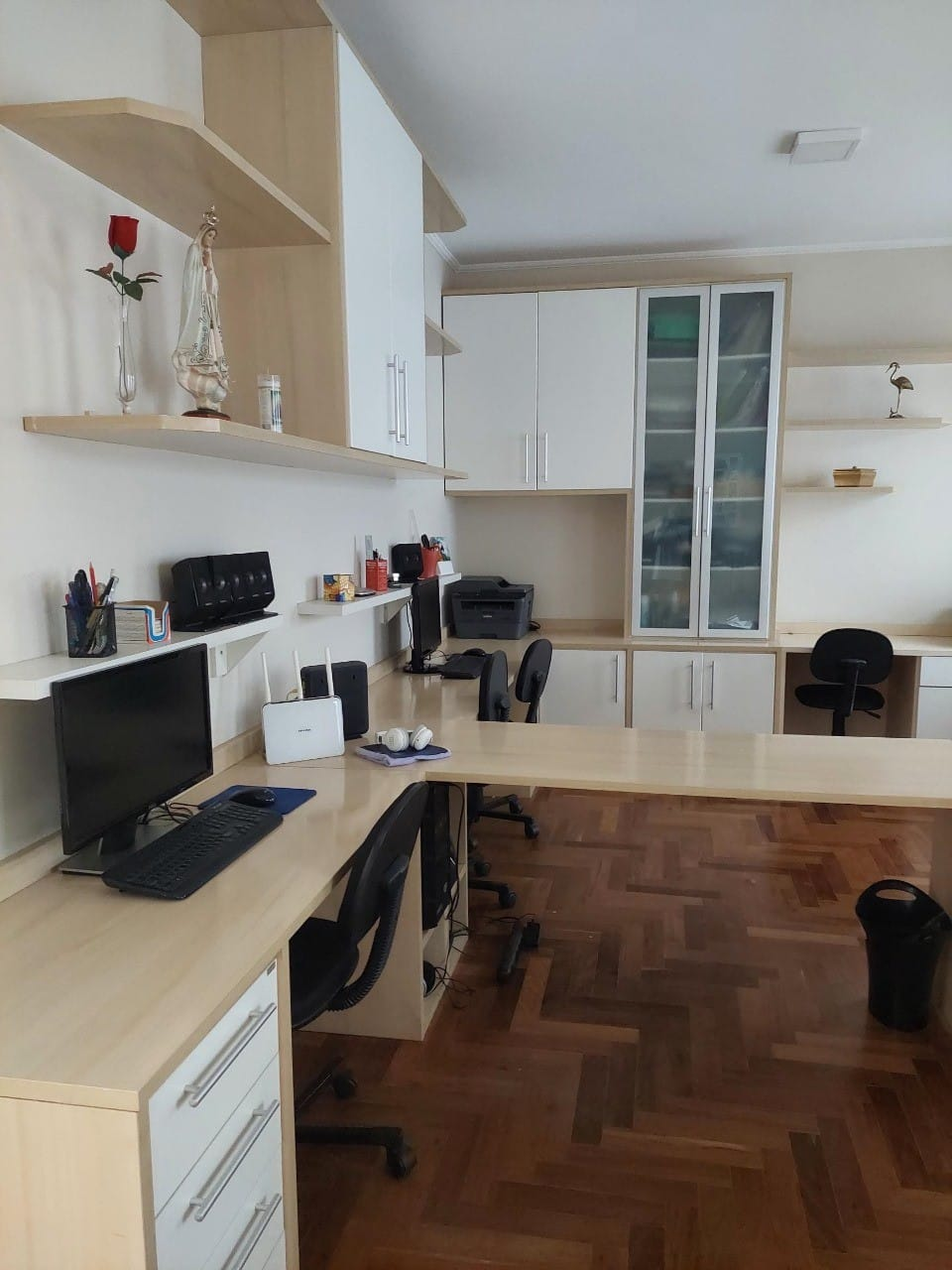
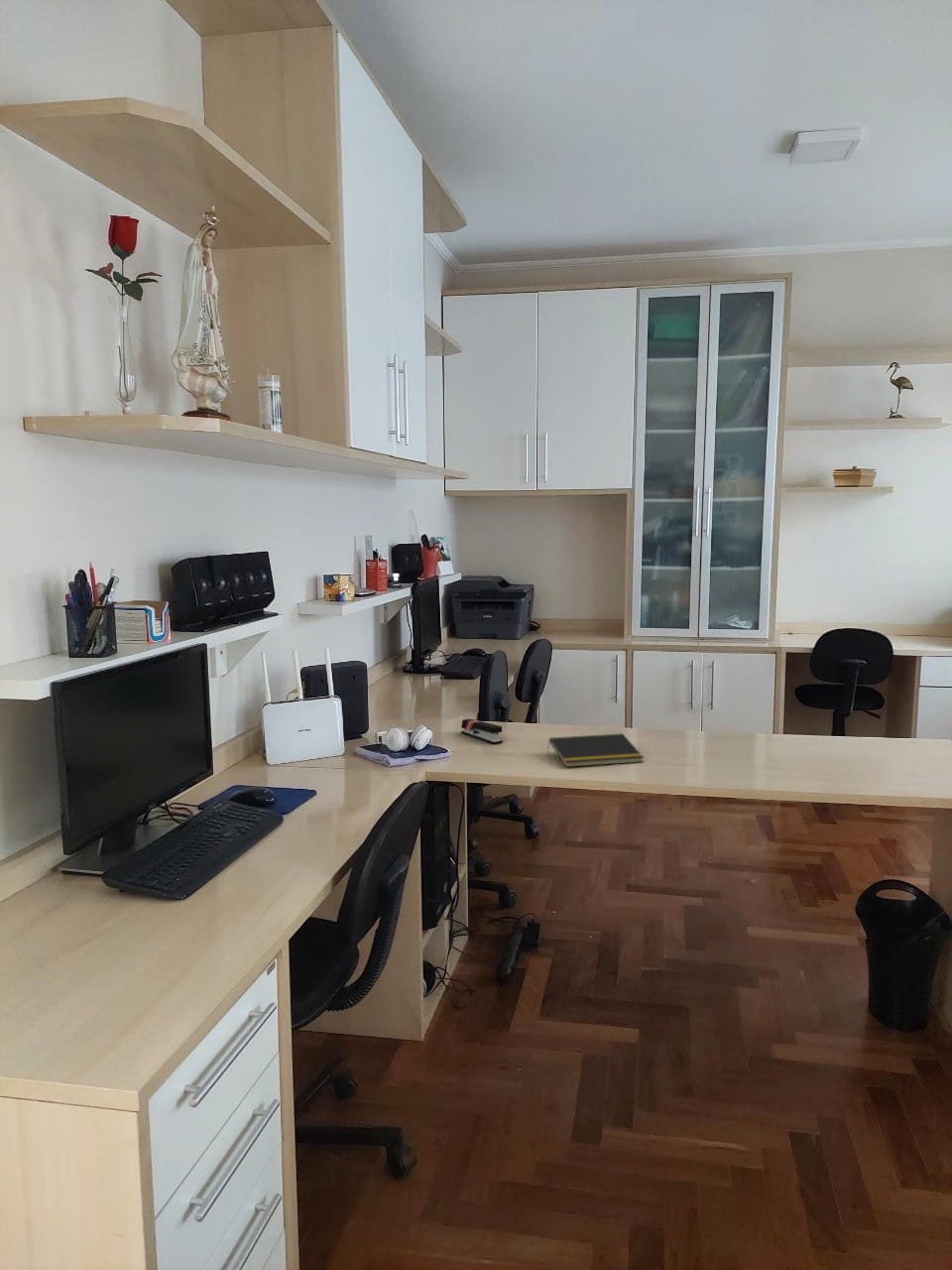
+ stapler (481, 729)
+ notepad (595, 749)
